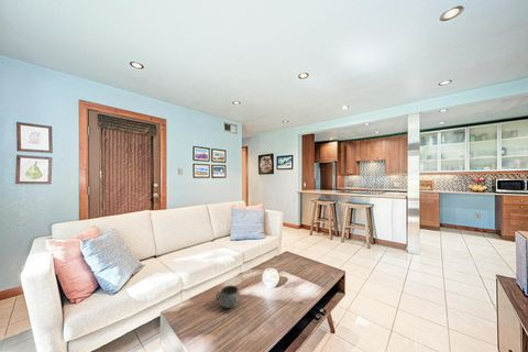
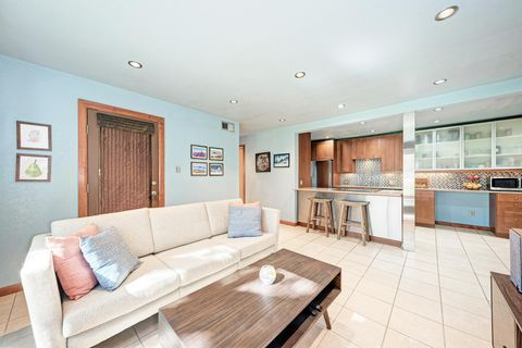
- decorative bowl (228, 298)
